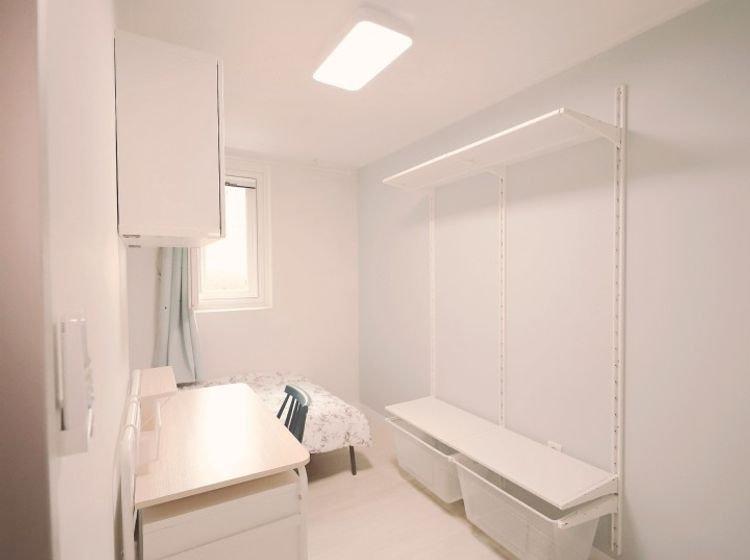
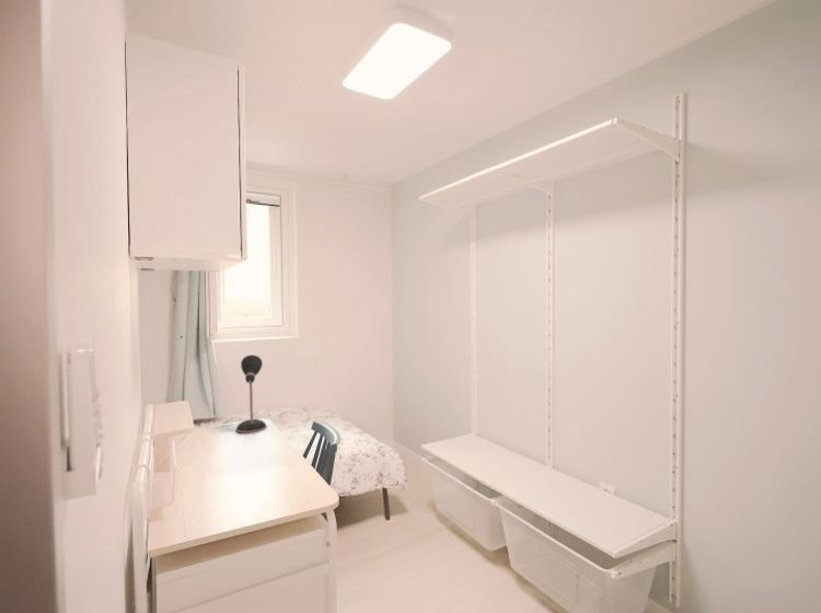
+ desk lamp (251, 392)
